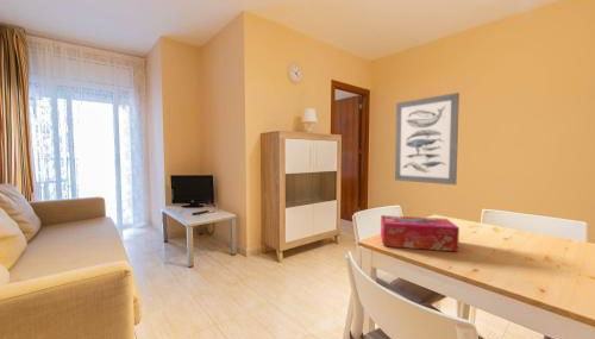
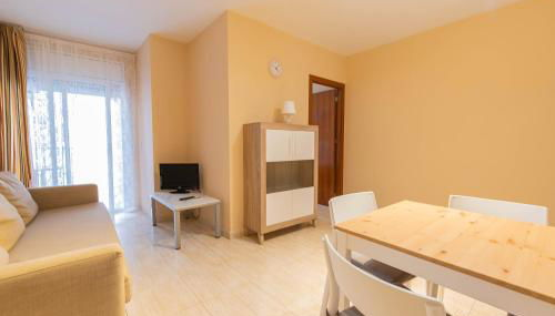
- tissue box (415, 231)
- wall art (424, 140)
